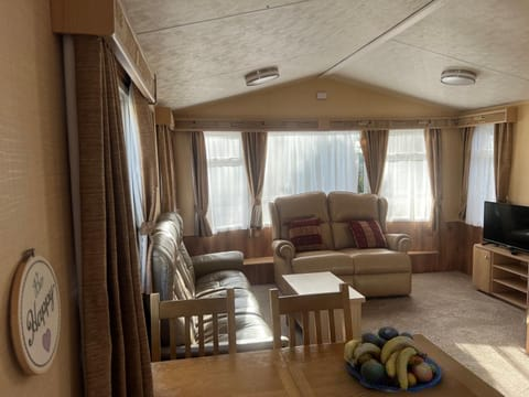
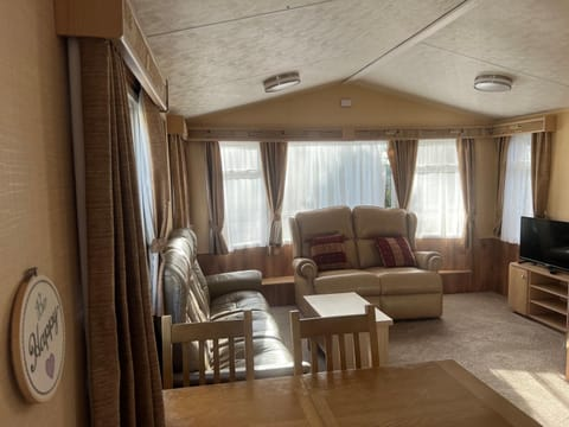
- fruit bowl (392, 352)
